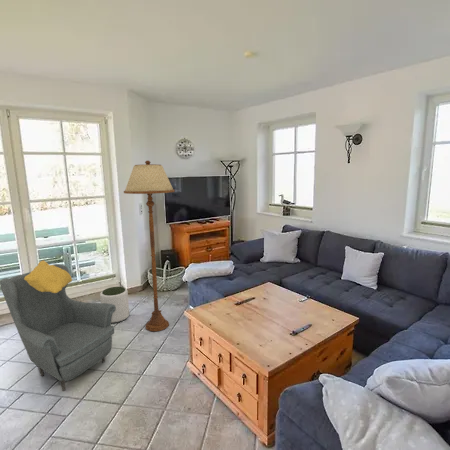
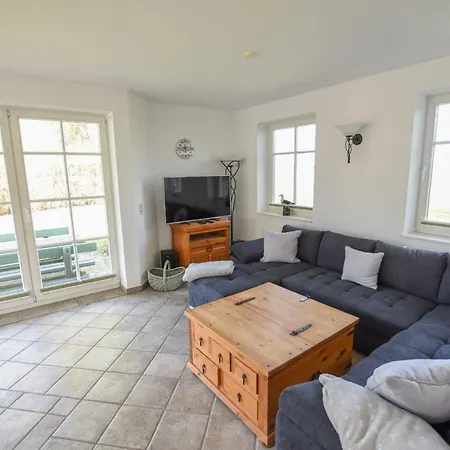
- armchair (58, 316)
- plant pot (114, 304)
- floor lamp (152, 246)
